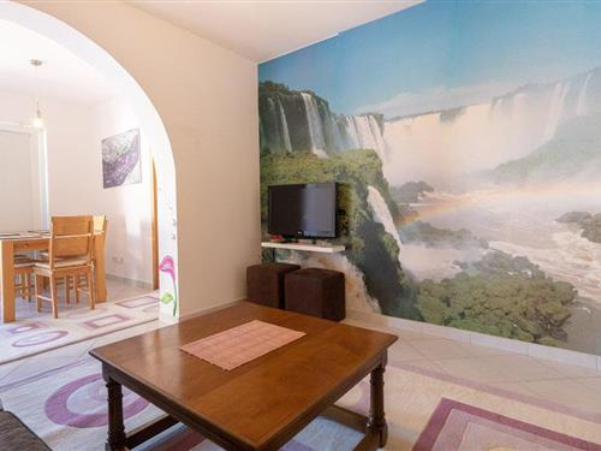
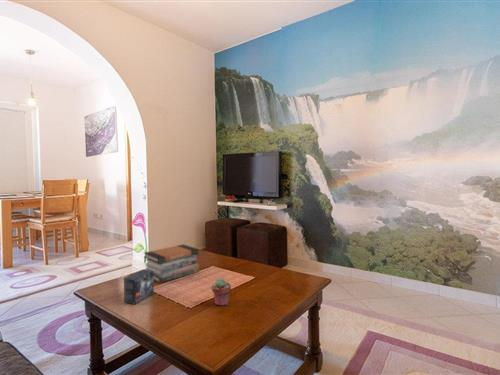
+ potted succulent (221, 290)
+ small box (139, 285)
+ book stack (172, 262)
